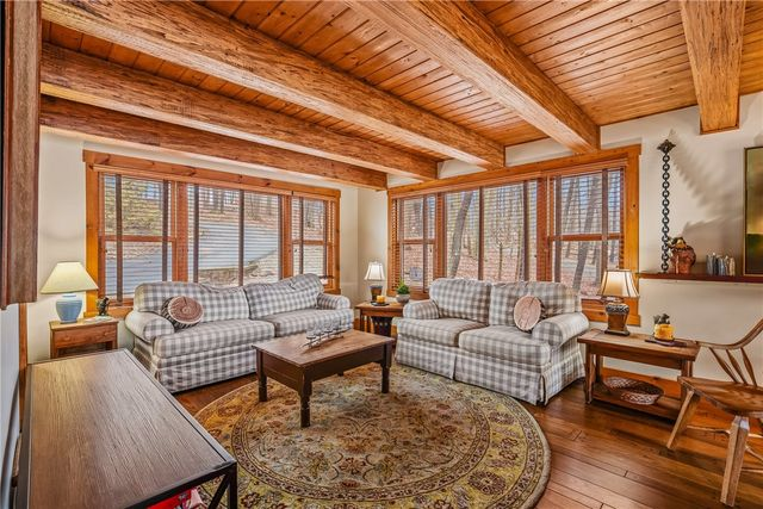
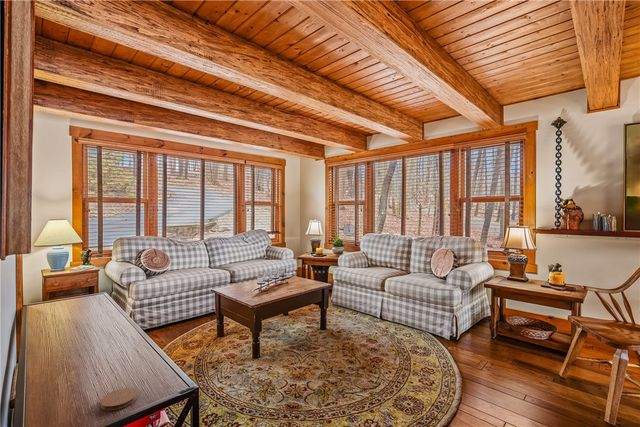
+ coaster (119, 398)
